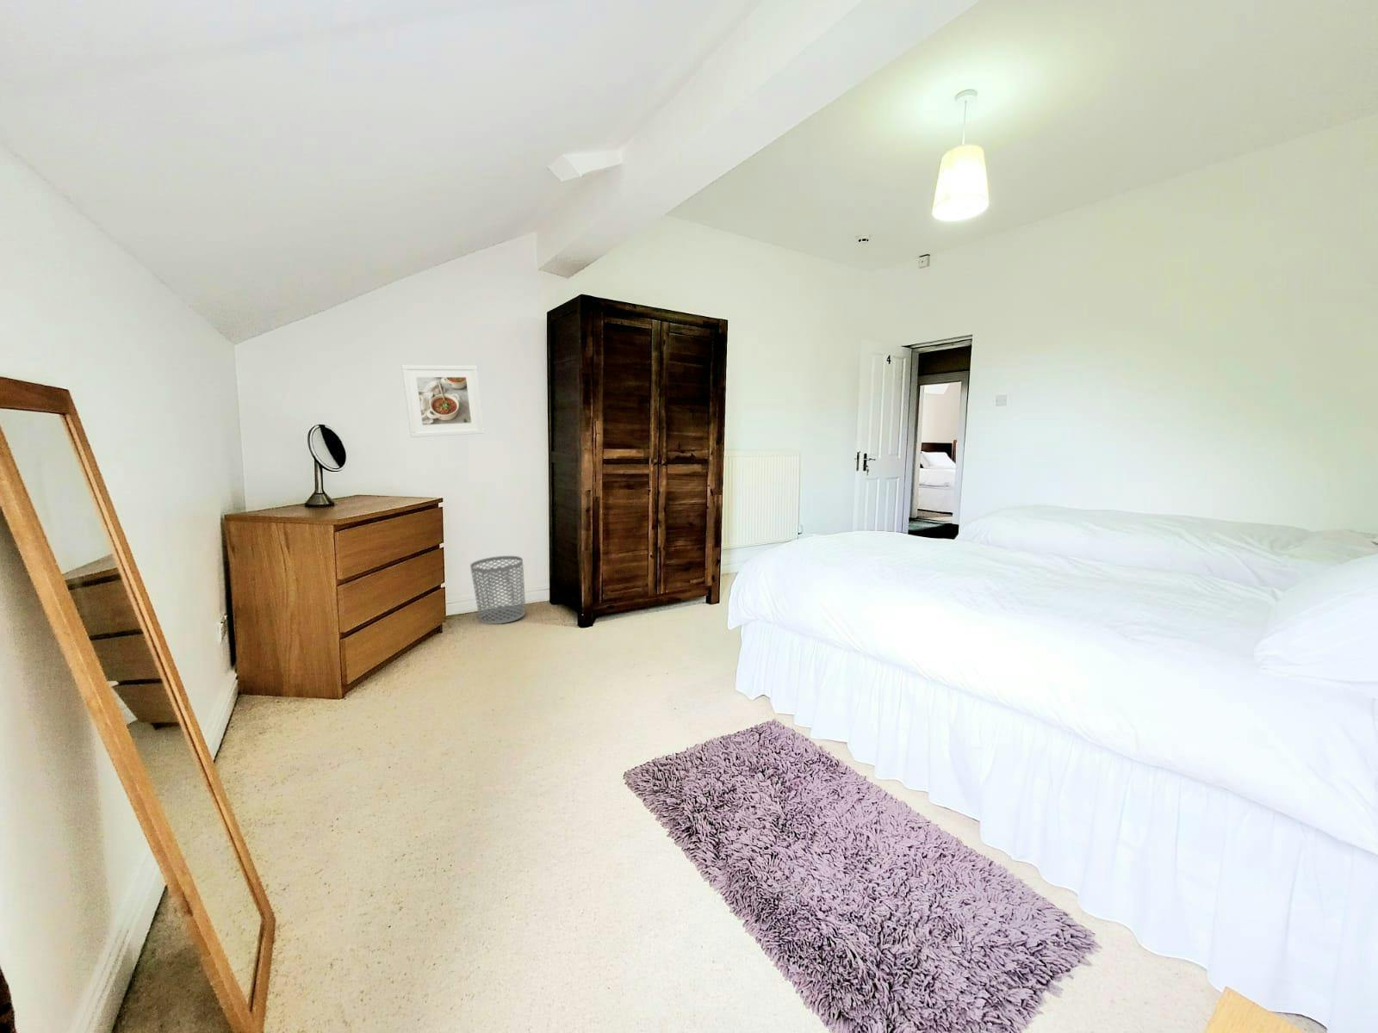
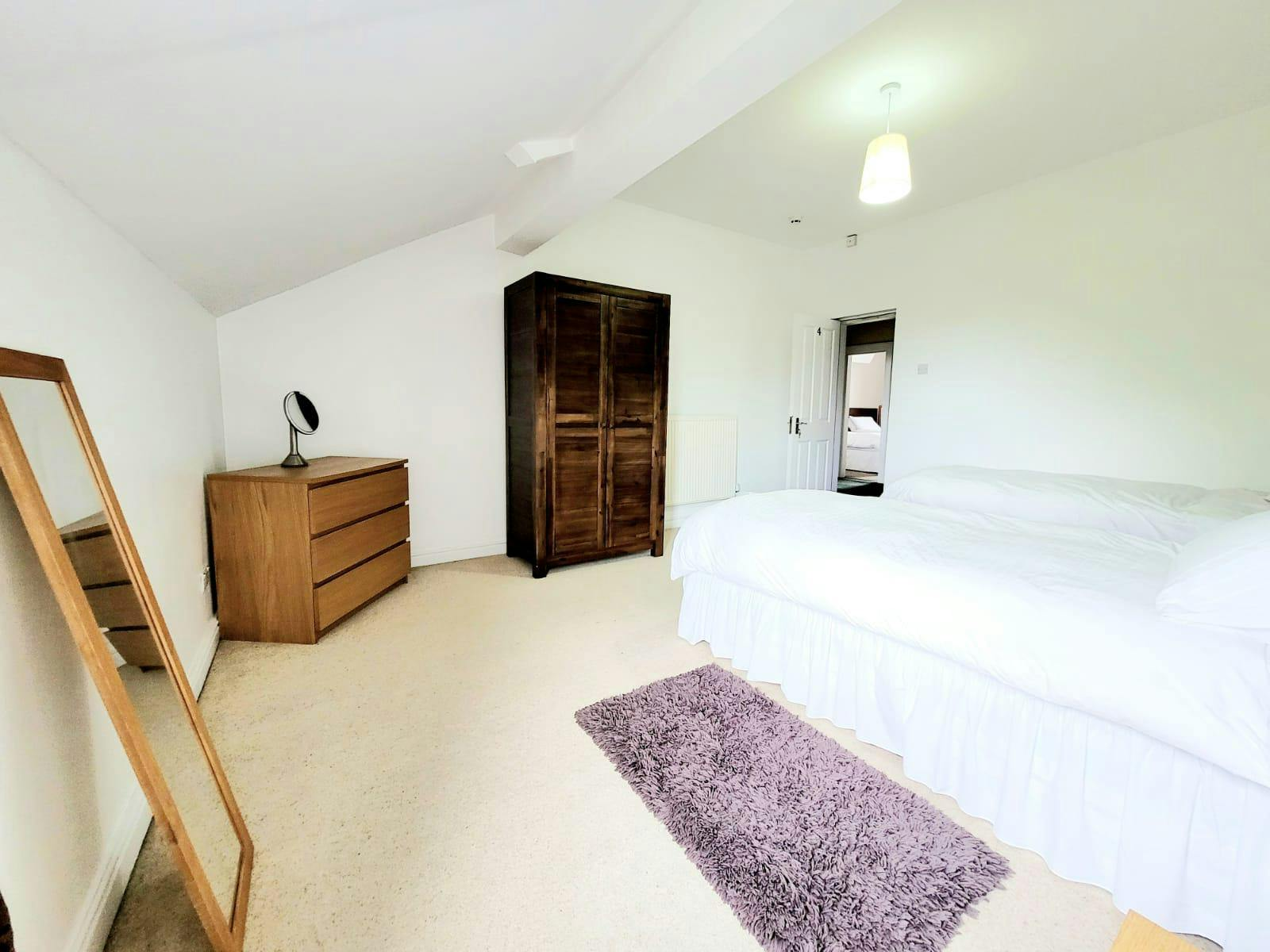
- waste bin (499, 589)
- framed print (445, 400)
